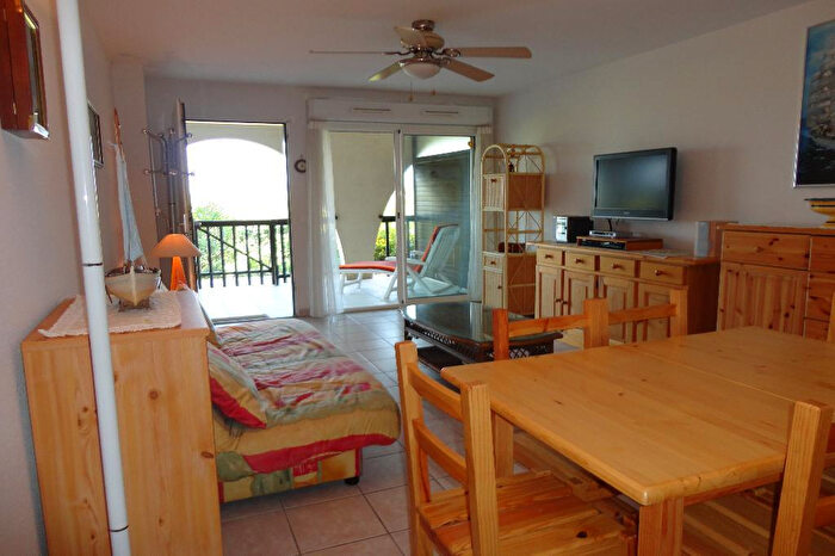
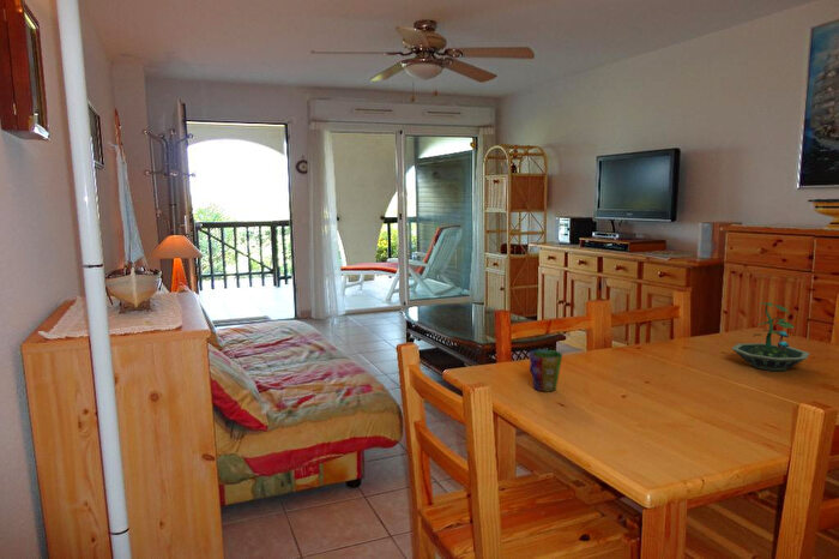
+ cup (542, 372)
+ terrarium (769, 315)
